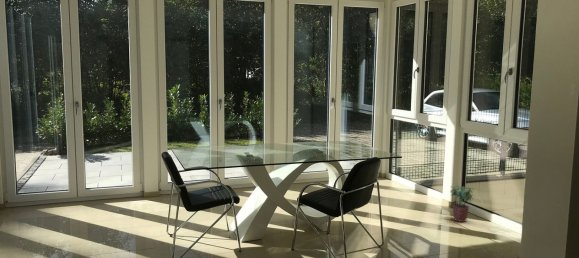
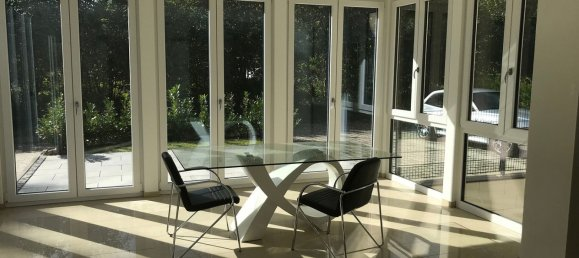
- potted plant (459, 202)
